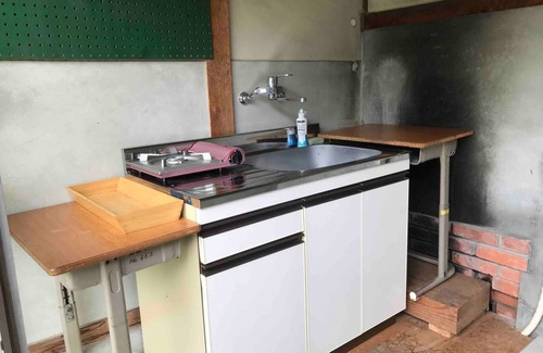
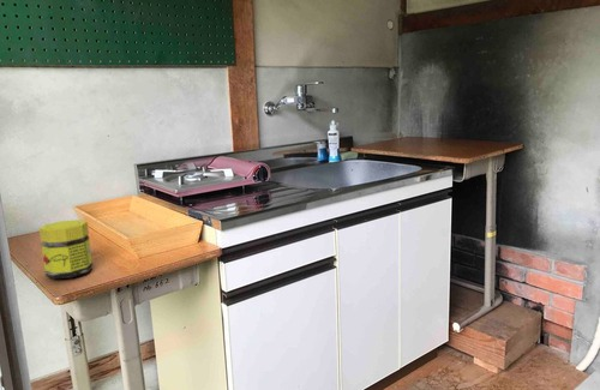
+ jar (66, 248)
